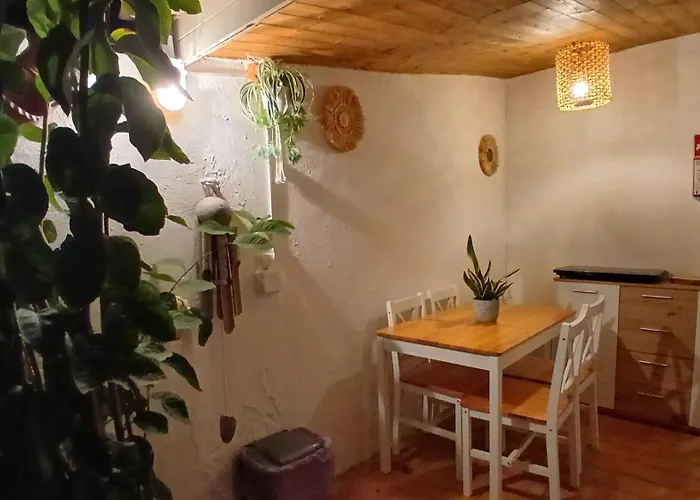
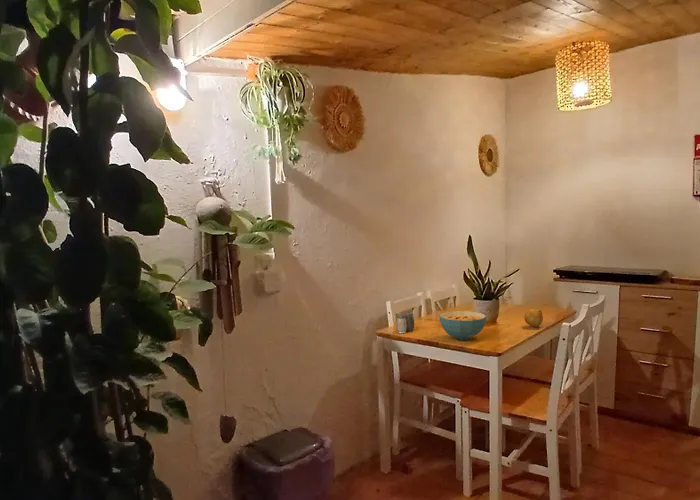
+ cereal bowl (462, 326)
+ salt and pepper shaker (405, 322)
+ fruit (533, 317)
